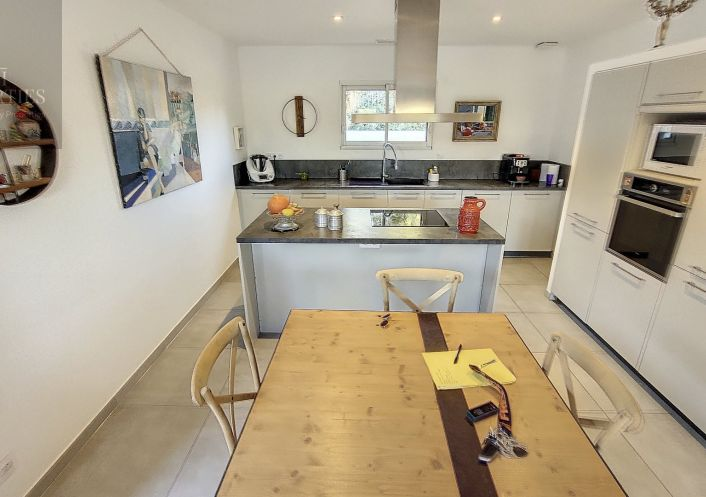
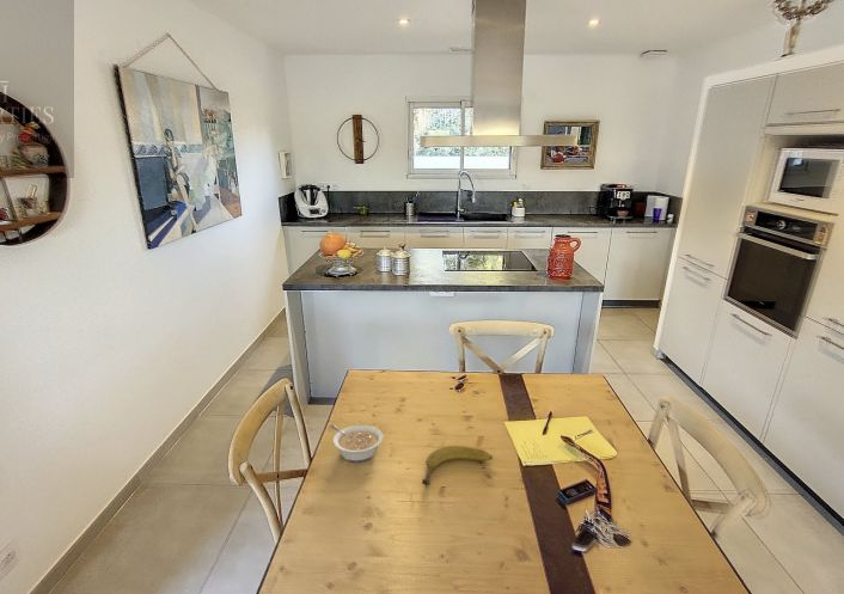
+ legume (356, 443)
+ fruit (457, 458)
